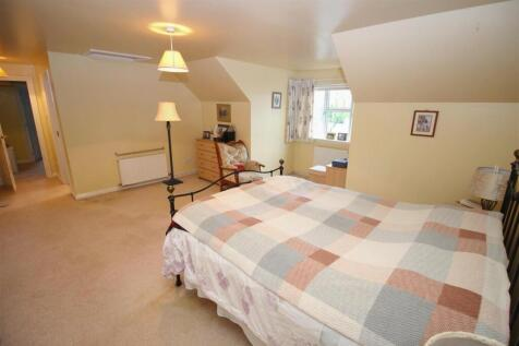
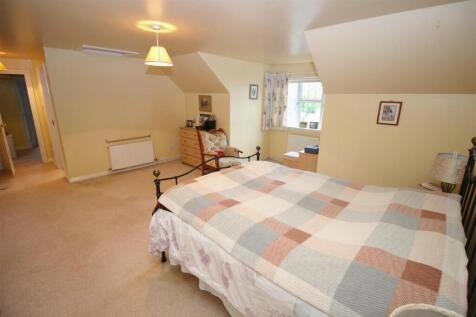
- lamp (169, 144)
